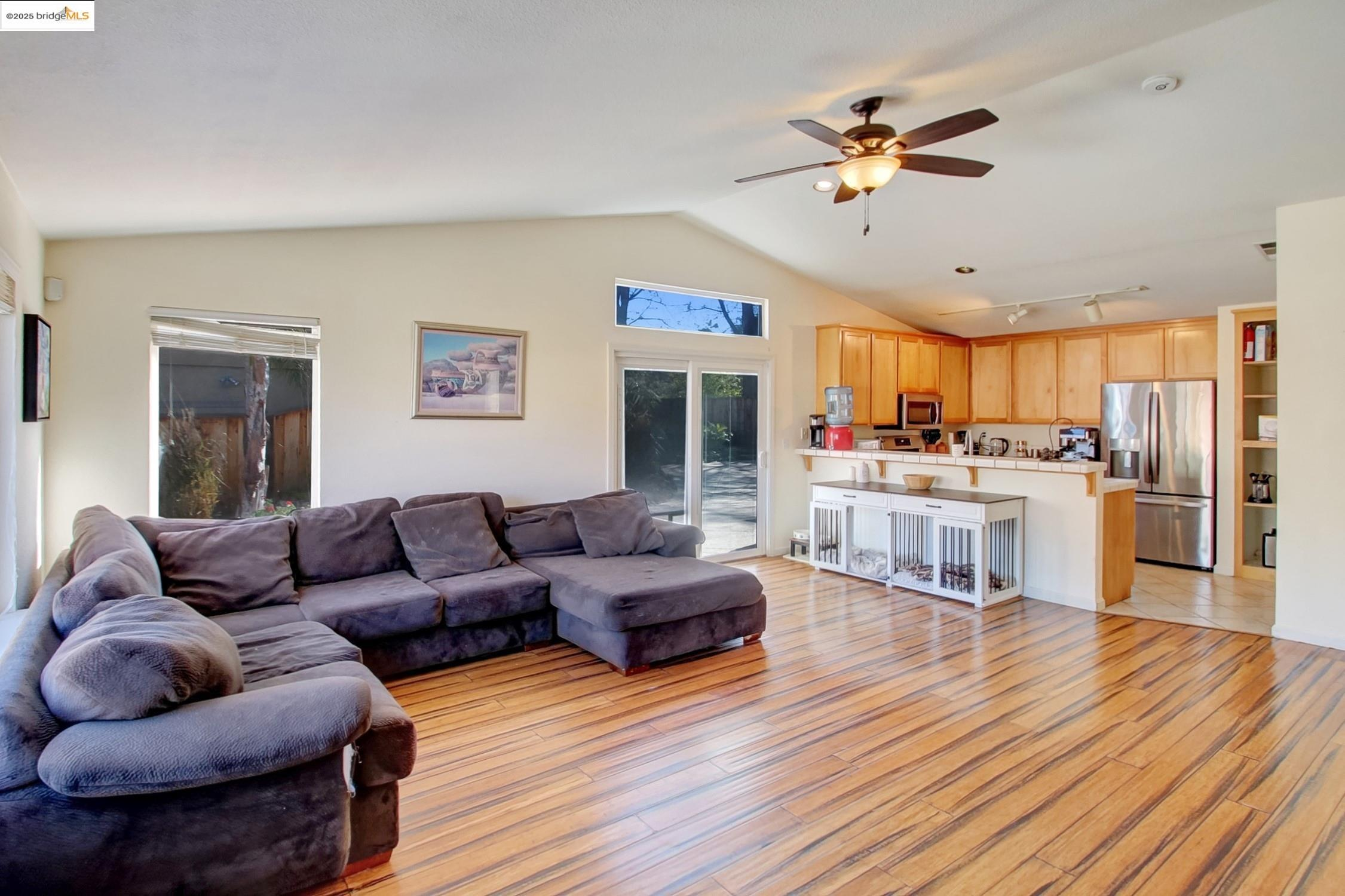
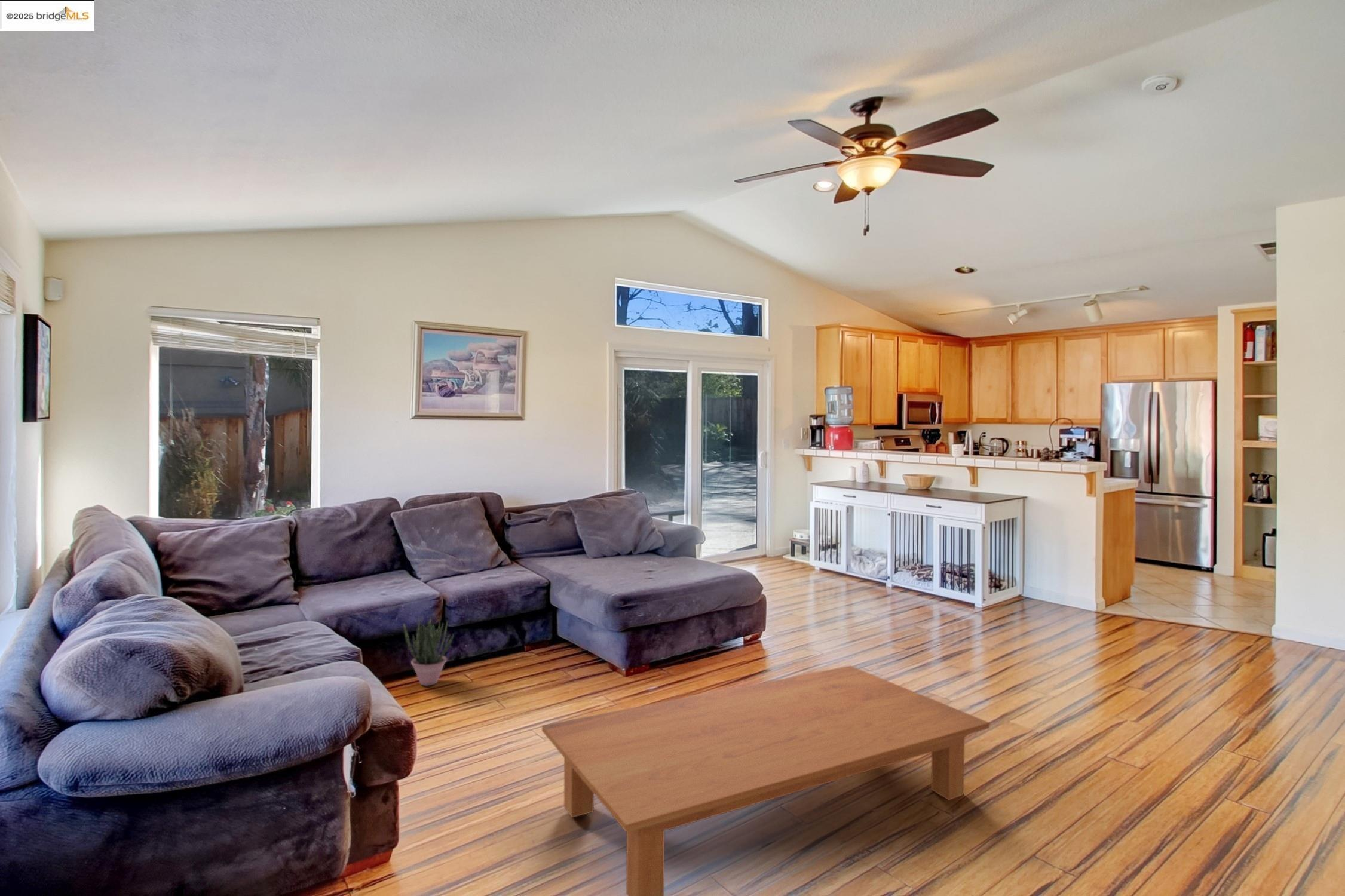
+ potted plant (428, 649)
+ coffee table (767, 763)
